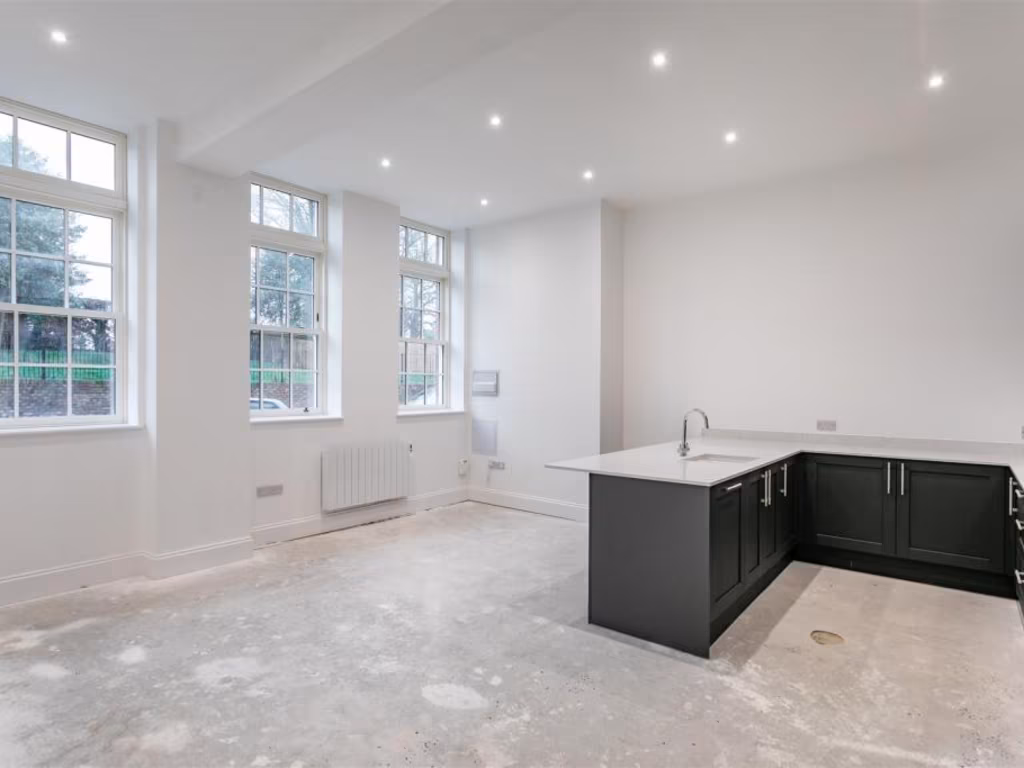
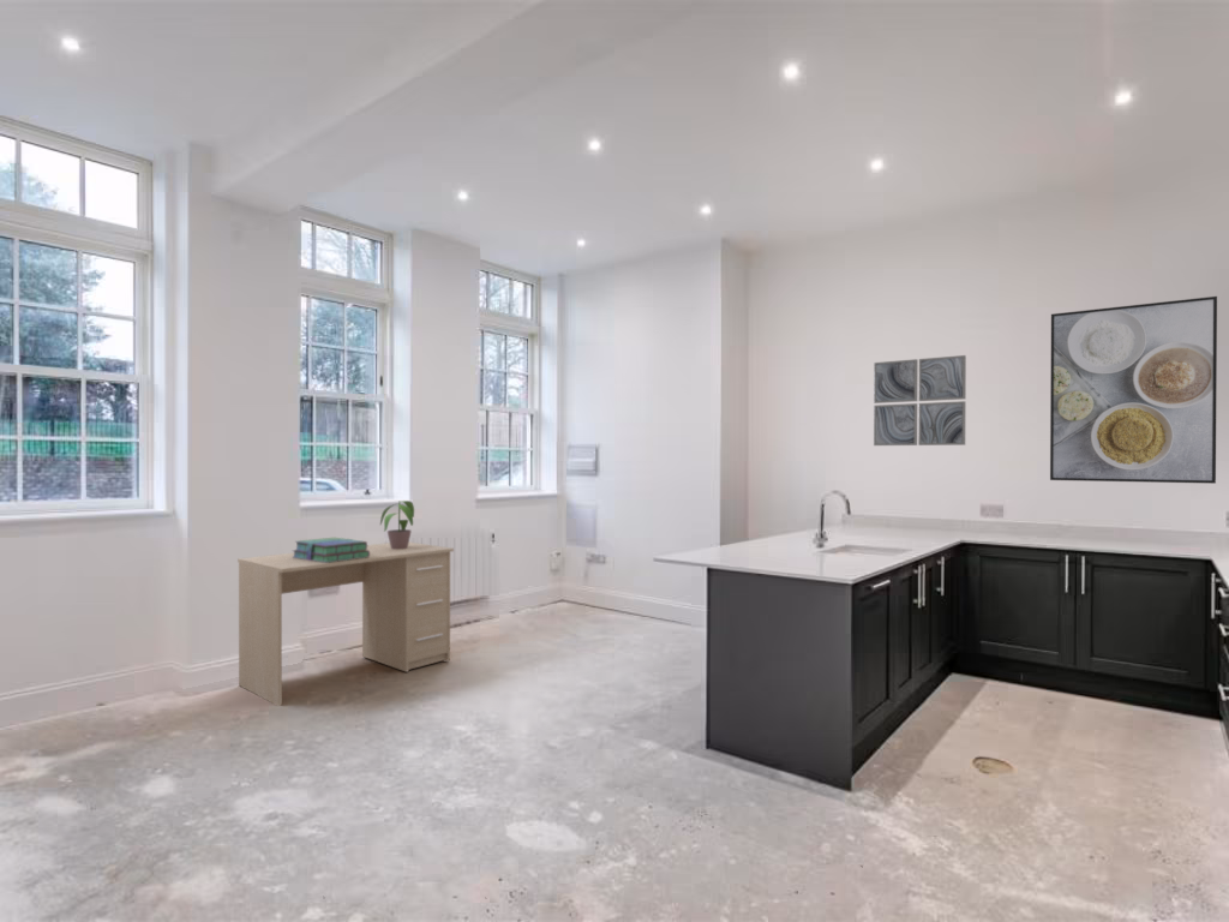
+ wall art (919, 403)
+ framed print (1128, 394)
+ desk (362, 612)
+ stack of books (330, 549)
+ potted plant (398, 523)
